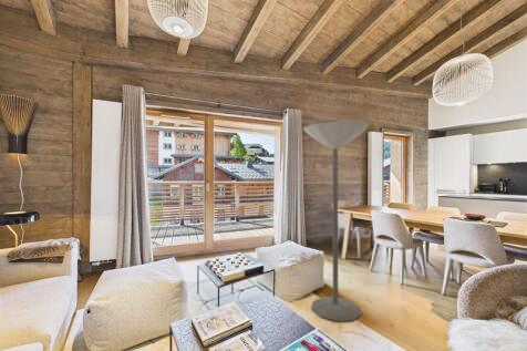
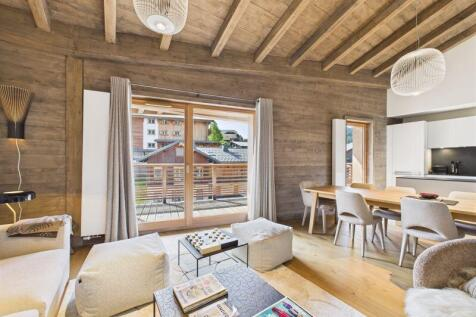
- floor lamp (334, 216)
